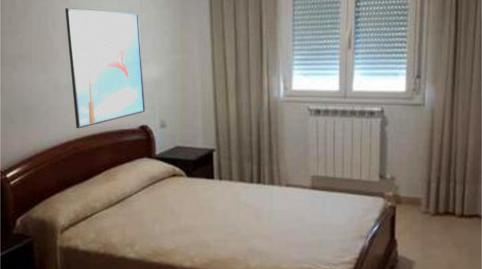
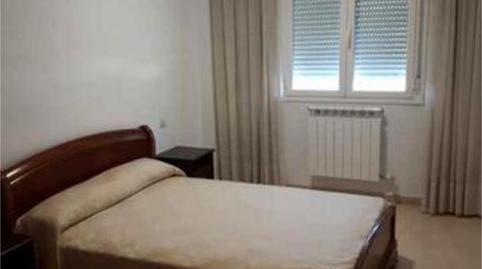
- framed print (109, 66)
